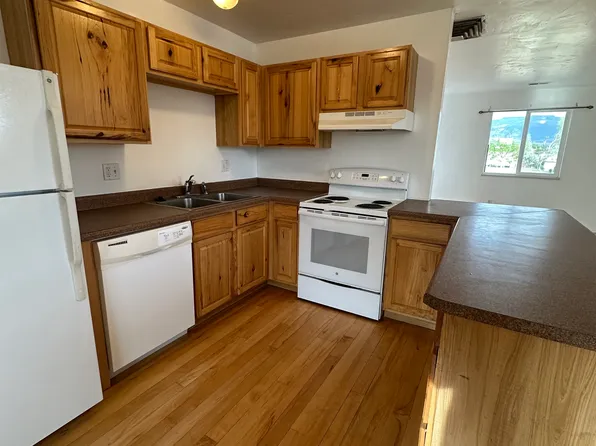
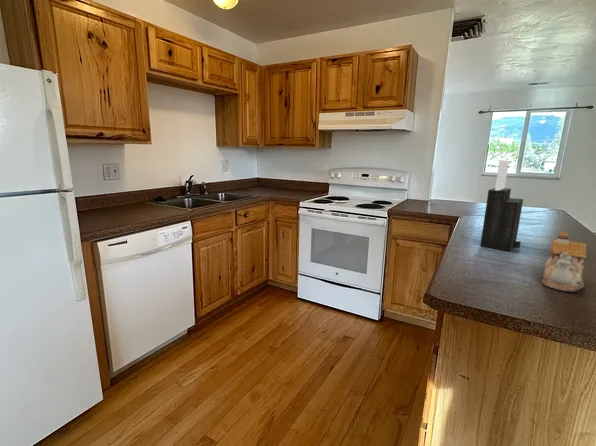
+ teapot (566, 259)
+ knife block (508, 204)
